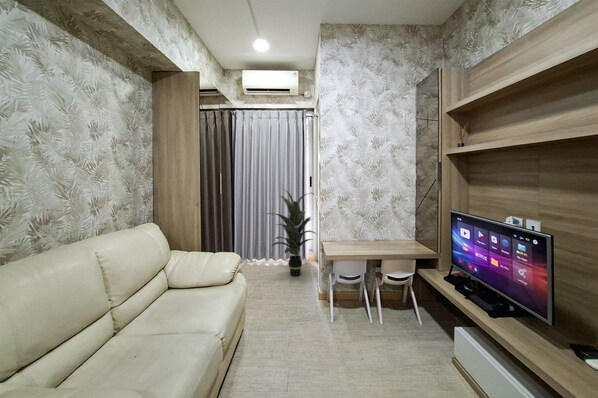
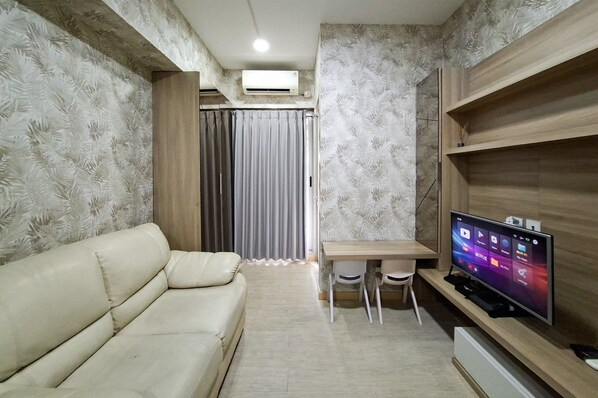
- indoor plant (291, 231)
